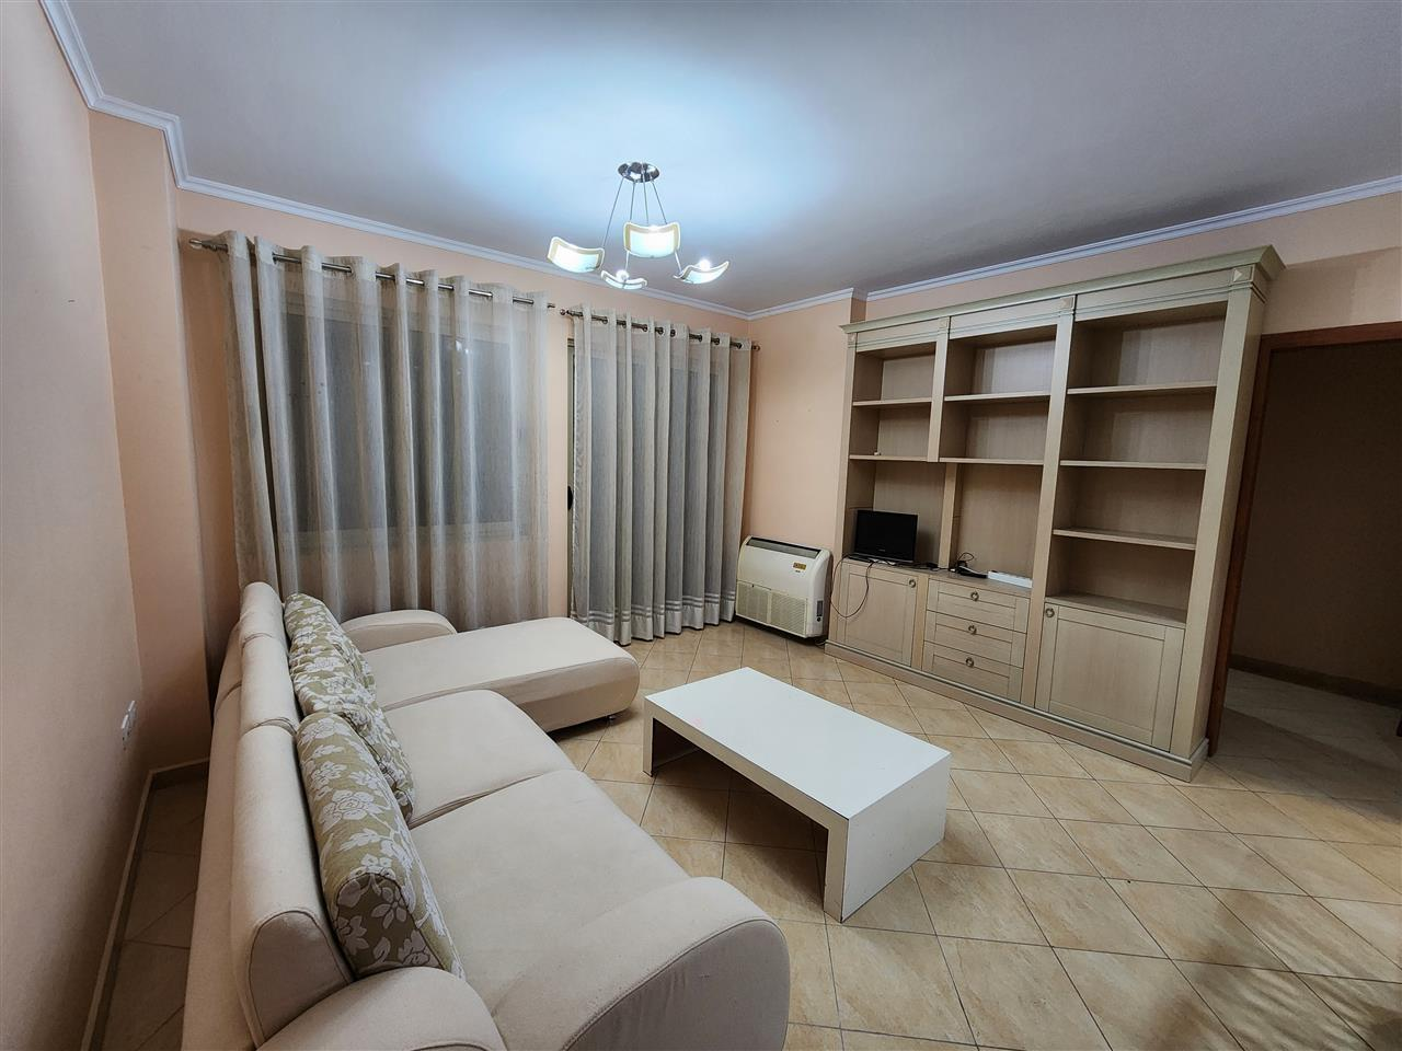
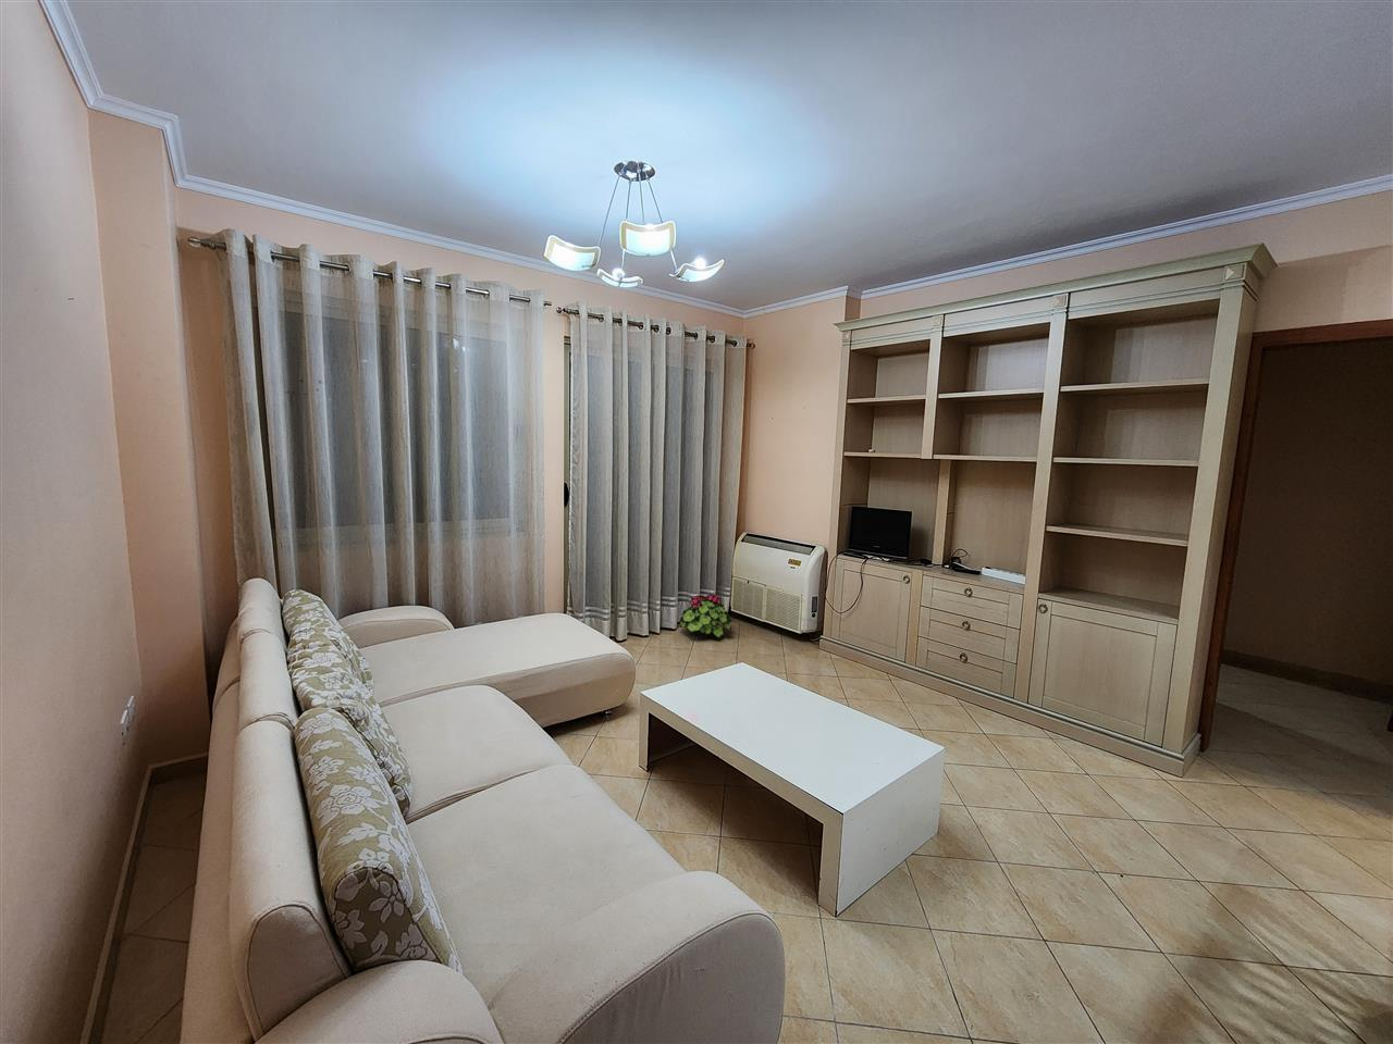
+ potted plant (706, 614)
